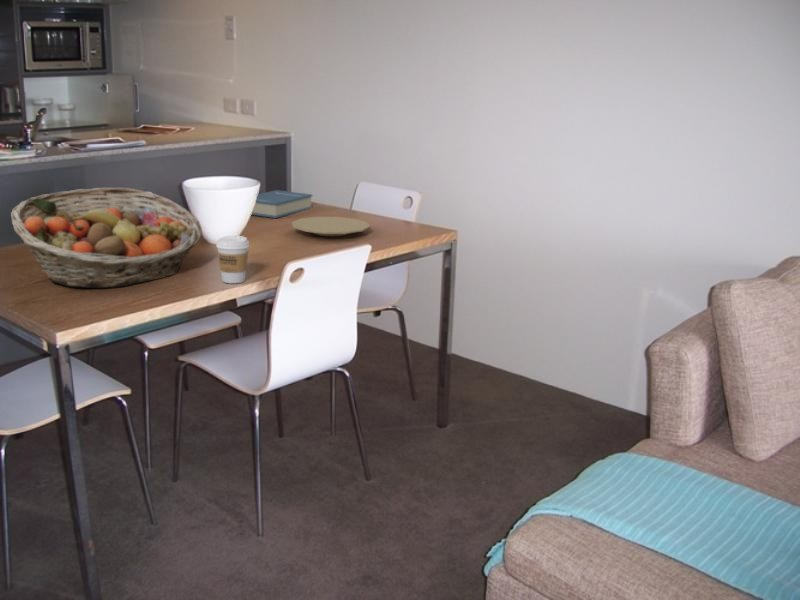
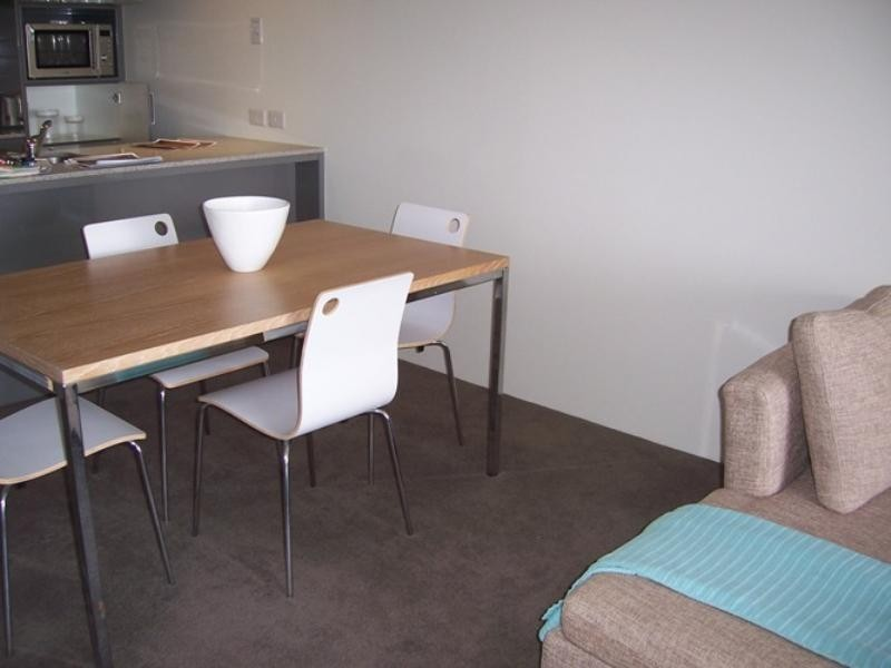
- coffee cup (233, 259)
- hardback book (275, 203)
- fruit basket (111, 235)
- plate (330, 228)
